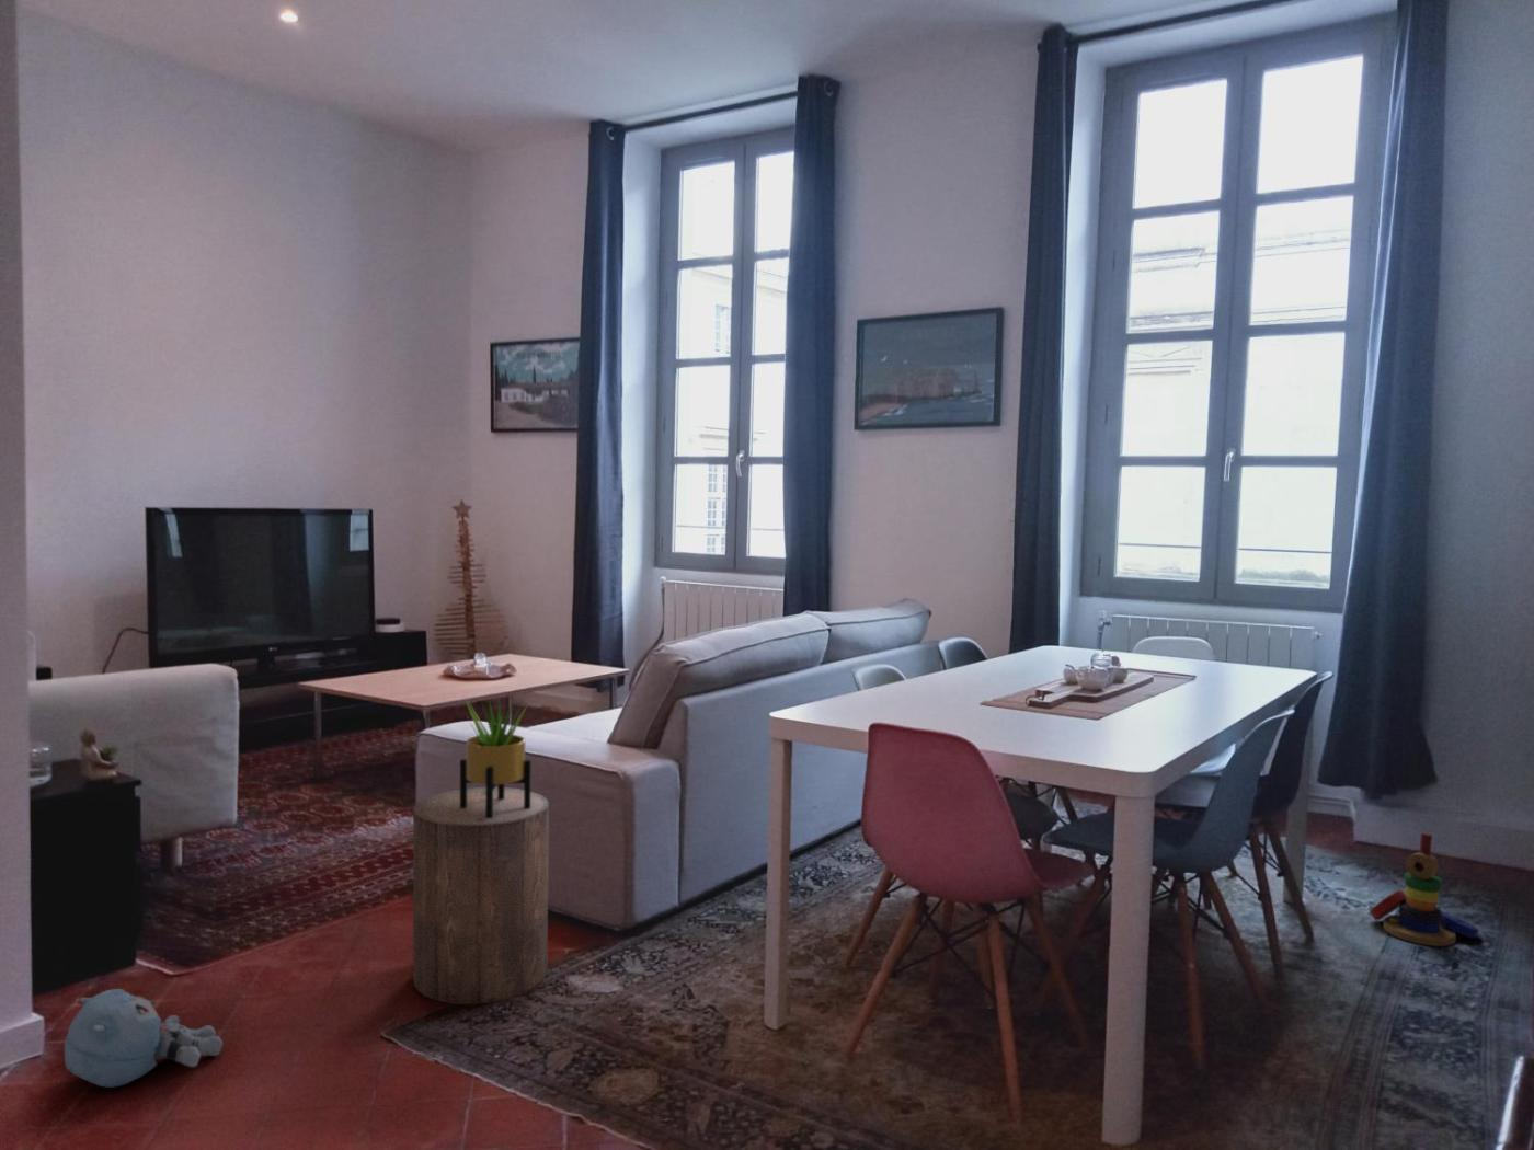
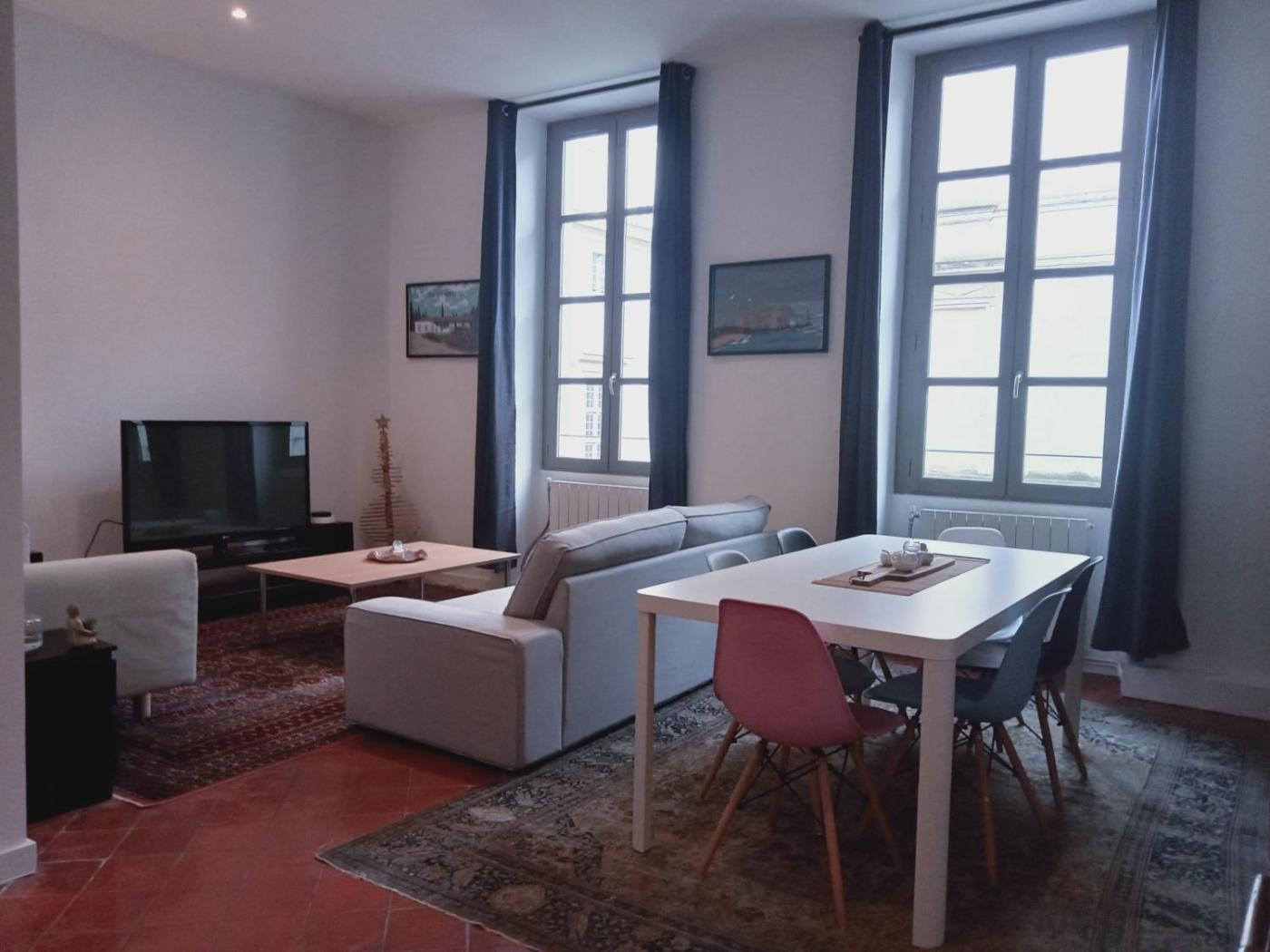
- plush toy (144, 1028)
- stool (481, 889)
- stacking toy (1423, 881)
- potted plant (495, 749)
